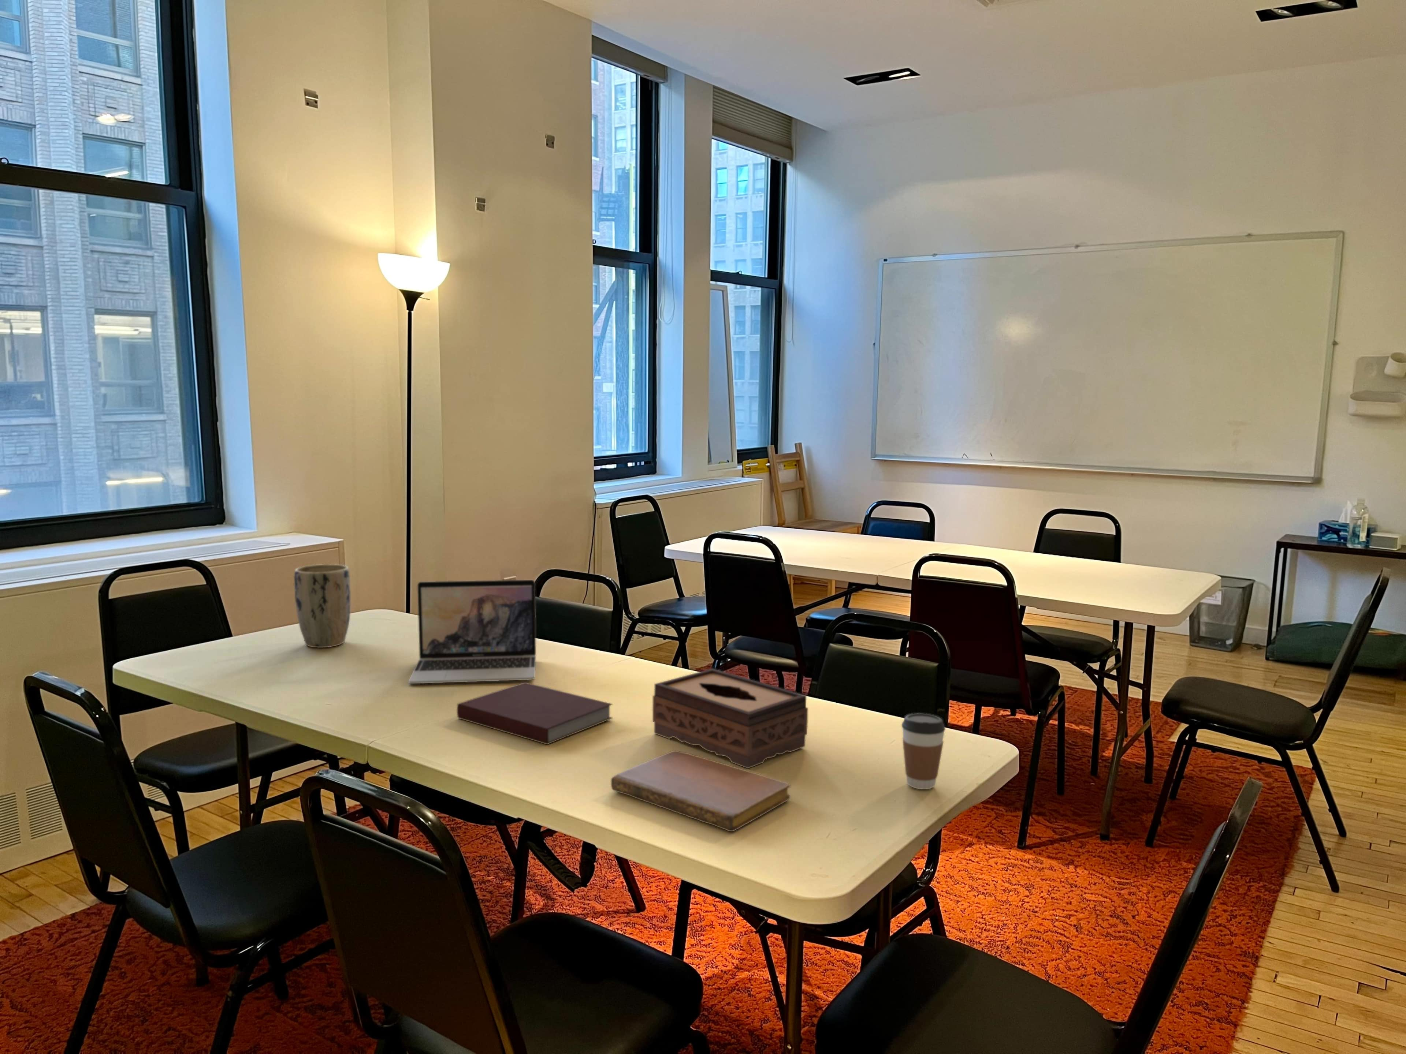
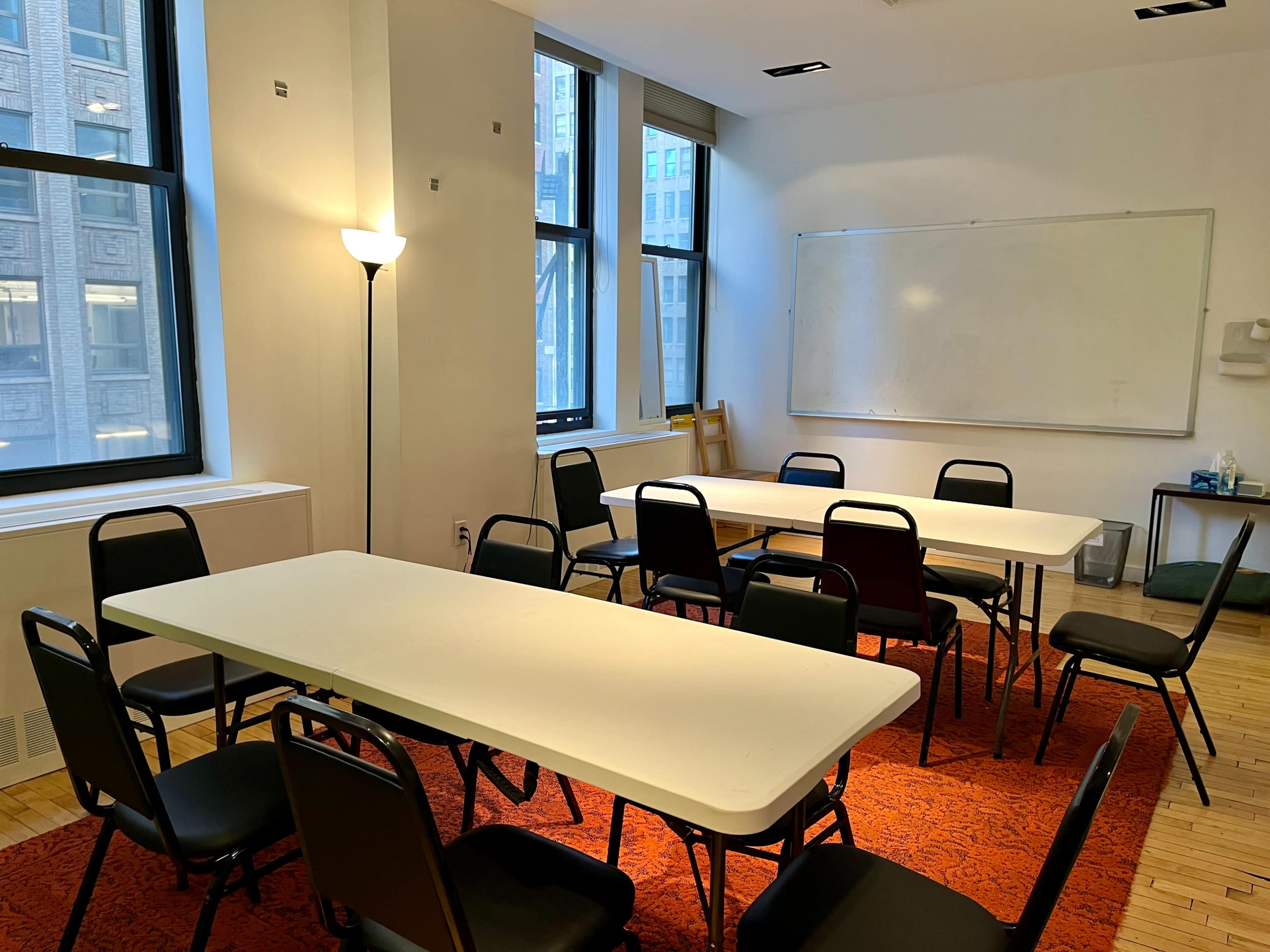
- coffee cup (922, 751)
- tissue box (728, 715)
- laptop (475, 630)
- notebook (535, 711)
- plant pot (323, 606)
- notebook (701, 787)
